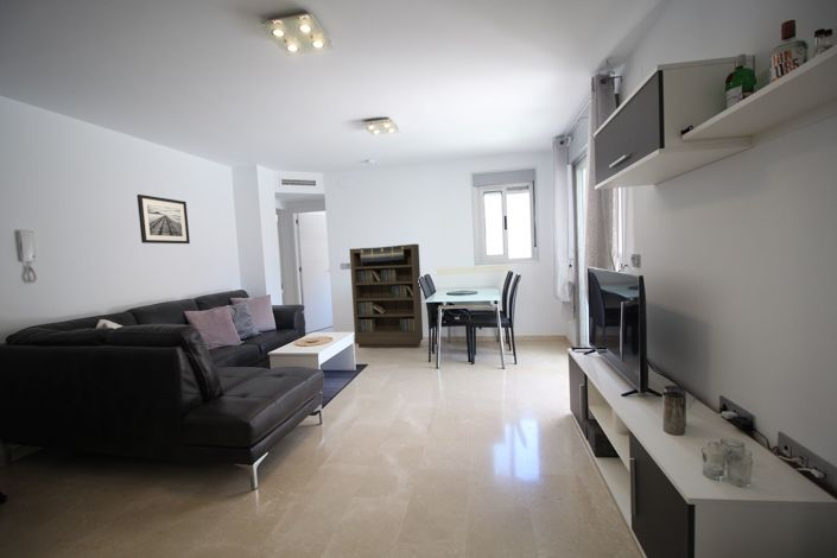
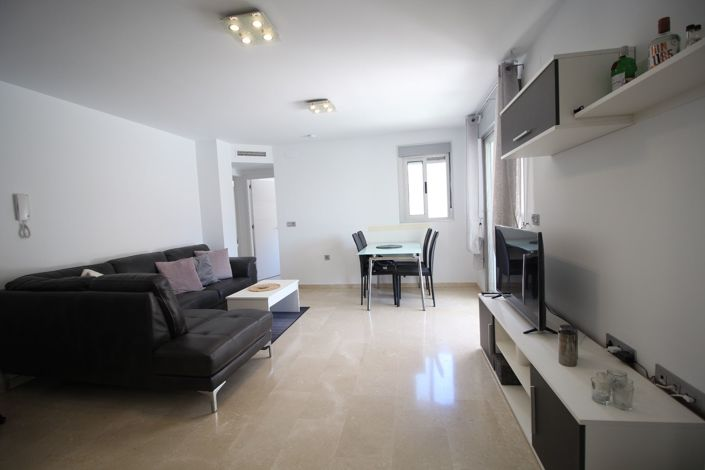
- wall art (165, 221)
- bookcase (387, 296)
